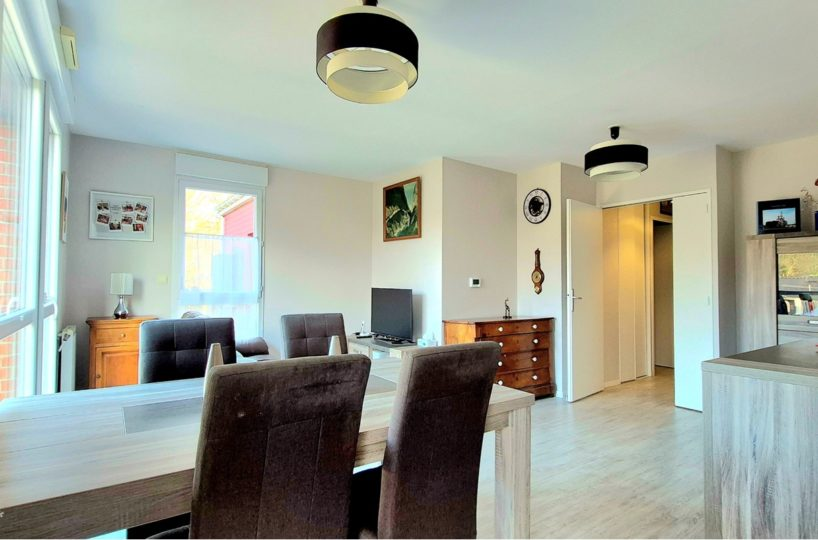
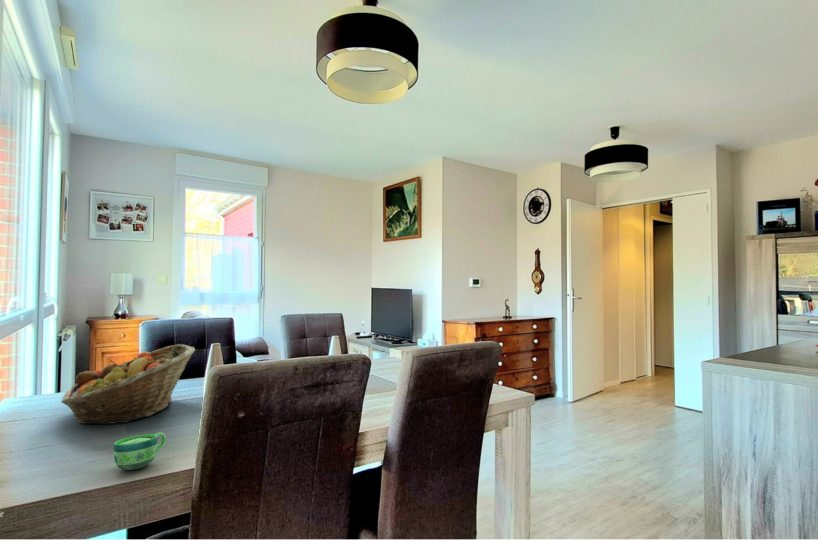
+ cup (140, 449)
+ fruit basket (133, 379)
